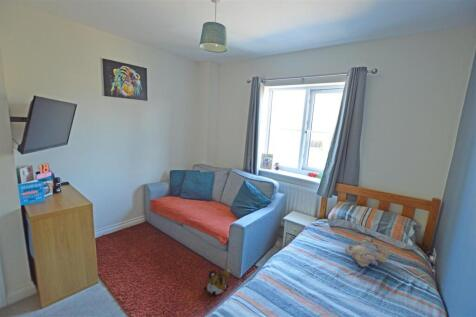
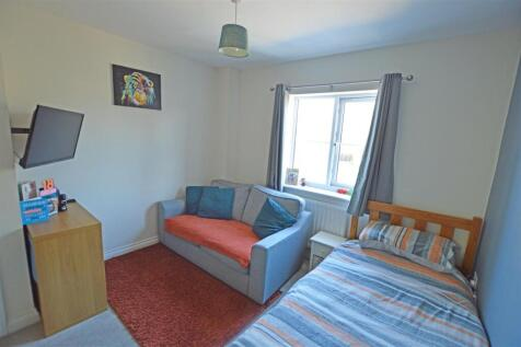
- plush toy (219, 280)
- teddy bear (366, 250)
